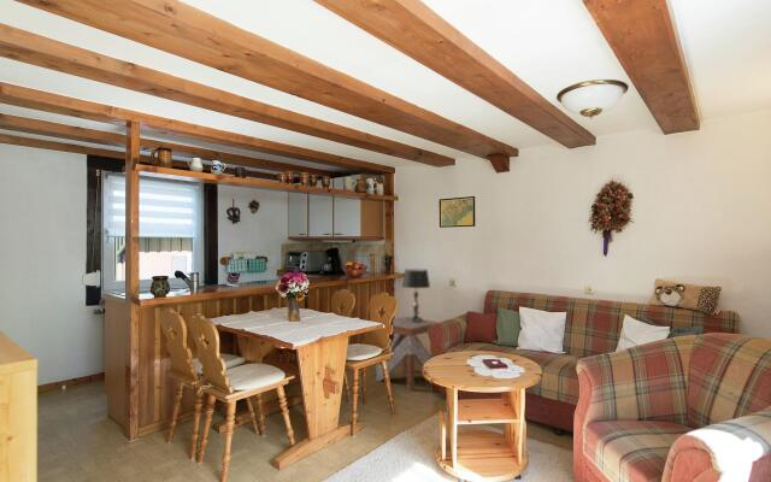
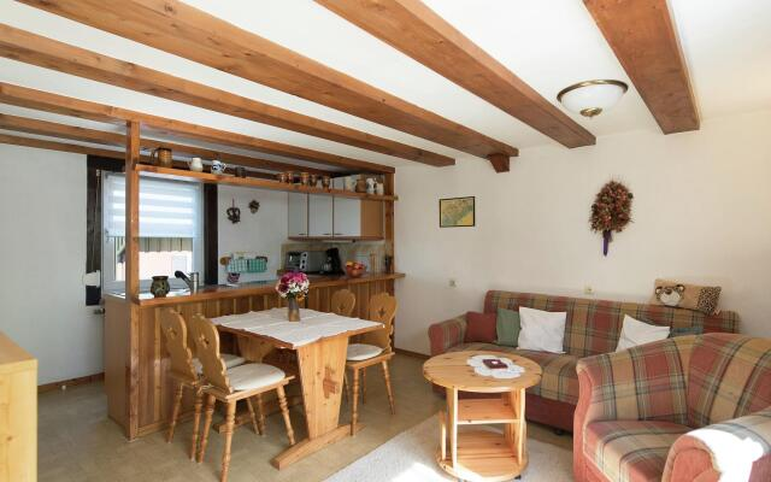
- side table (407, 351)
- table lamp (416, 294)
